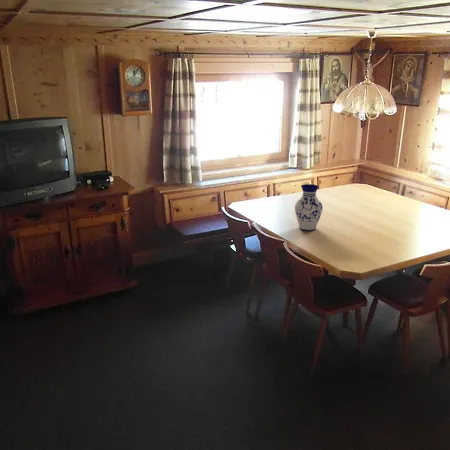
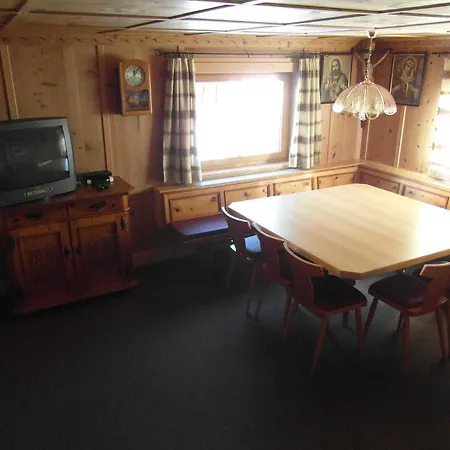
- vase (308, 207)
